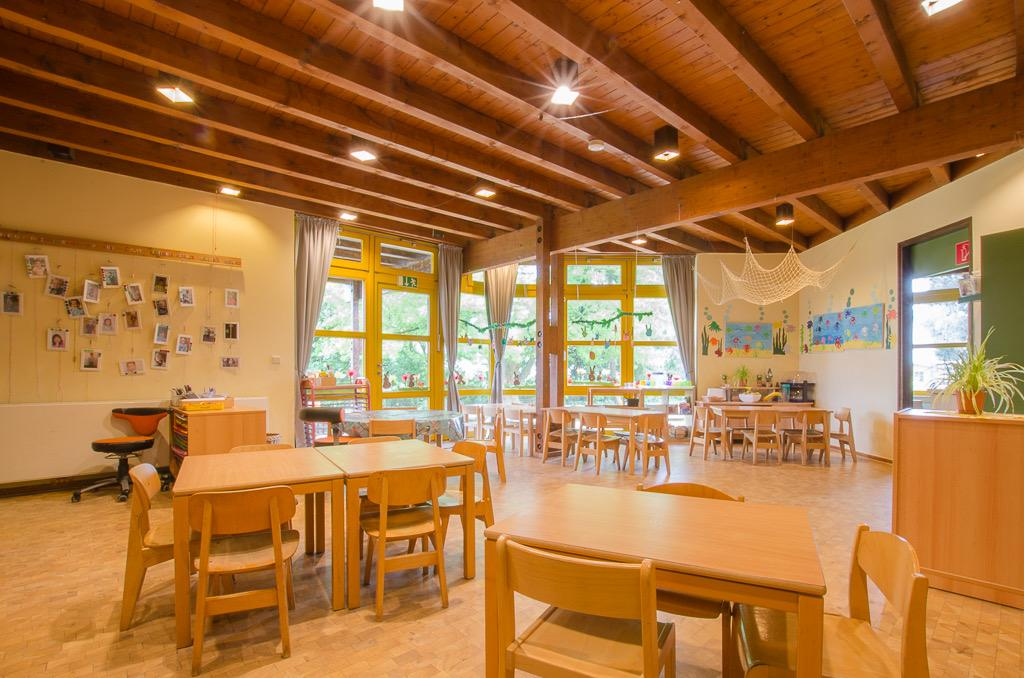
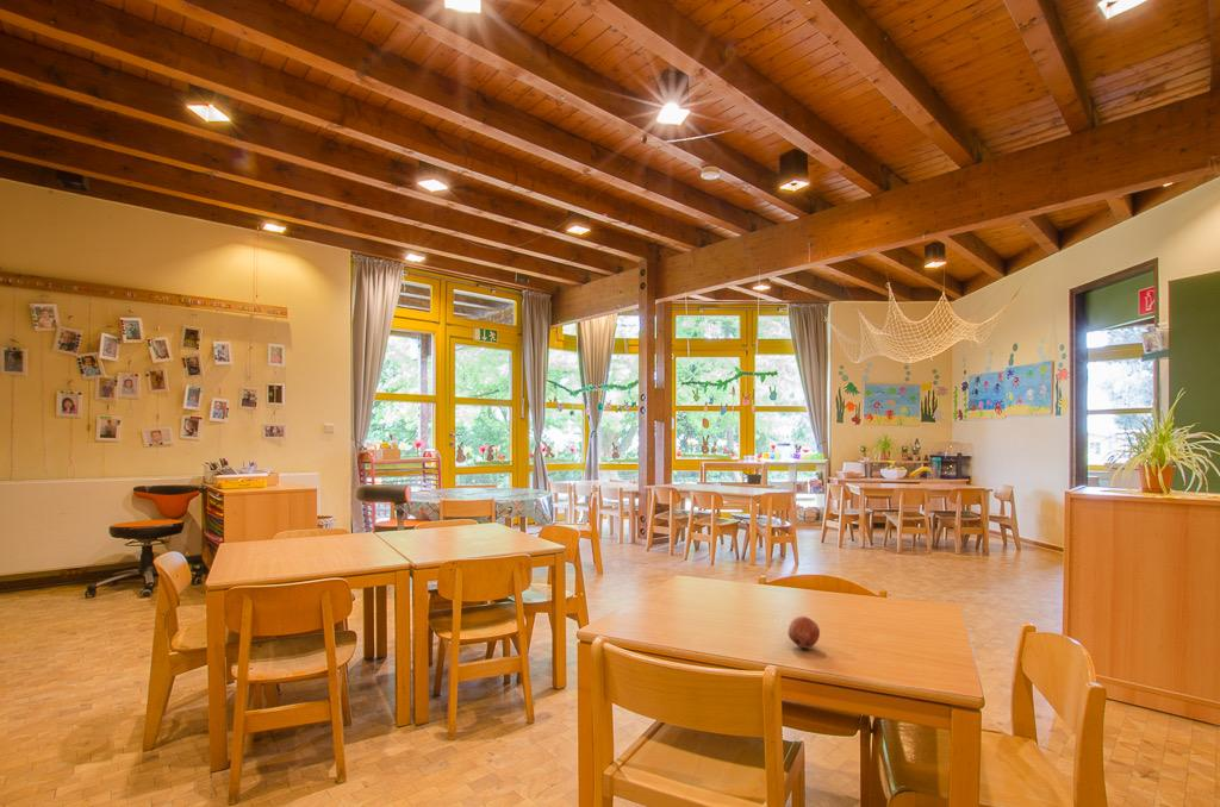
+ fruit (803, 632)
